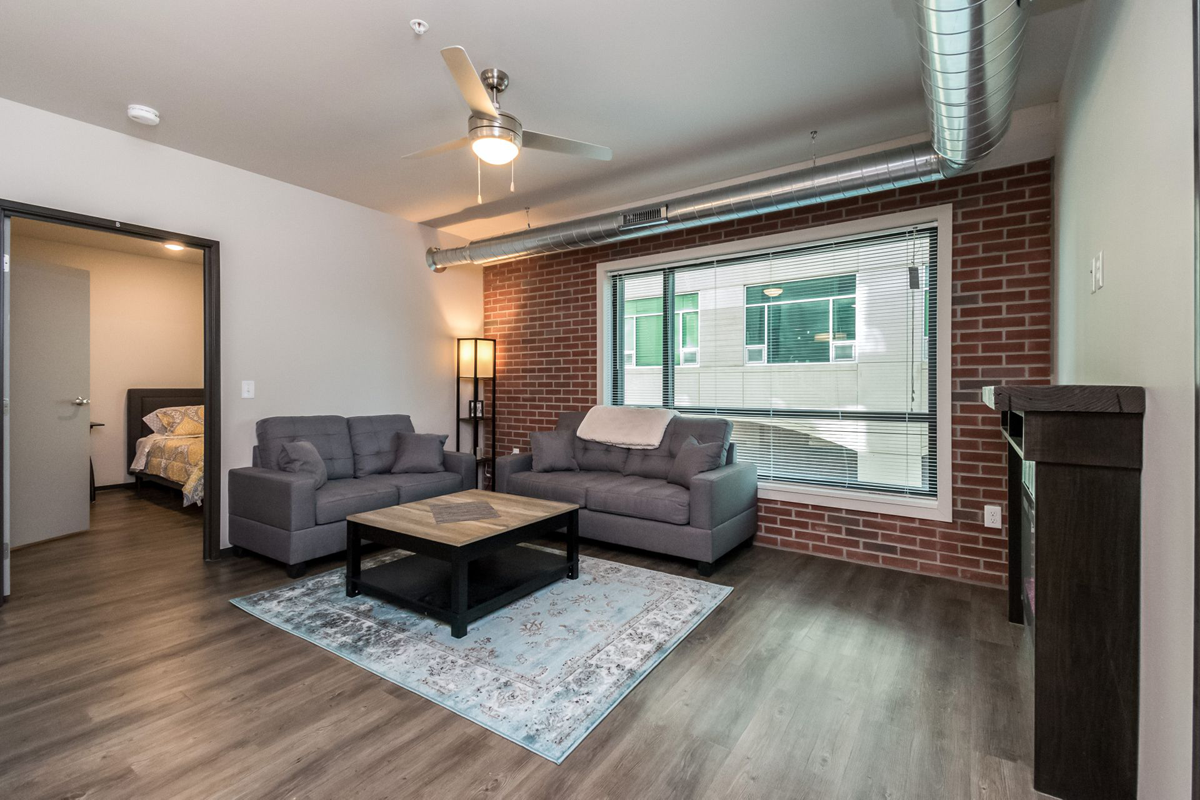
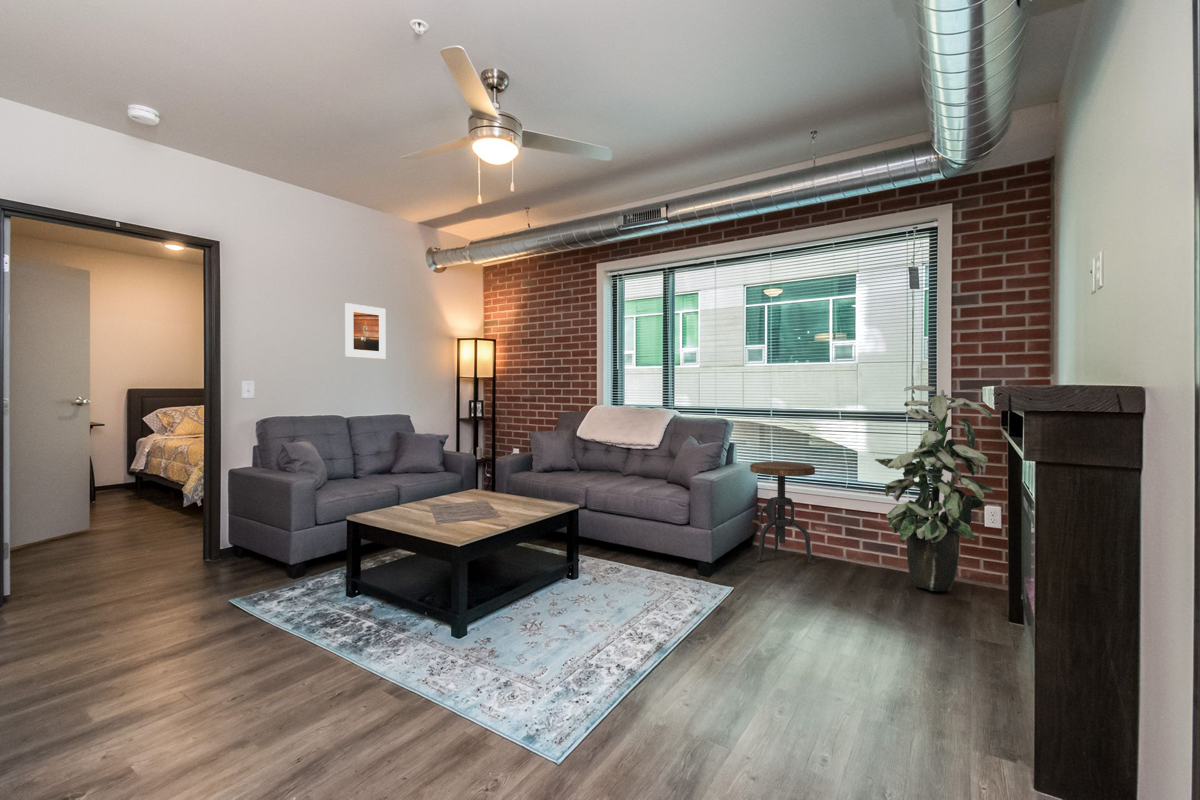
+ side table (782, 511)
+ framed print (366, 331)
+ indoor plant (930, 486)
